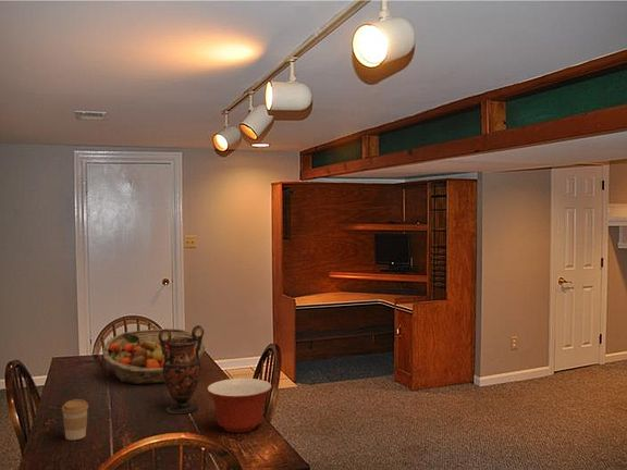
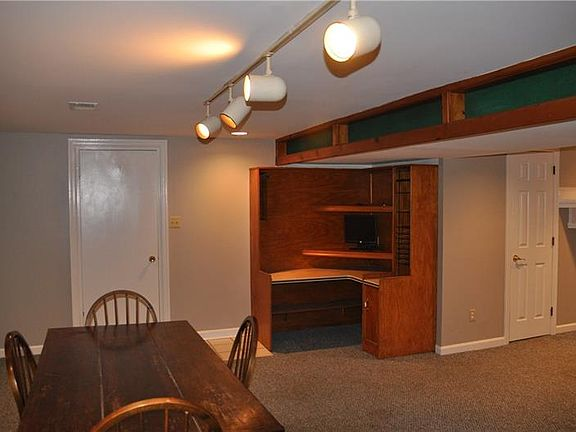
- vase (182, 368)
- fruit basket (155, 355)
- mixing bowl (239, 406)
- coffee cup (75, 419)
